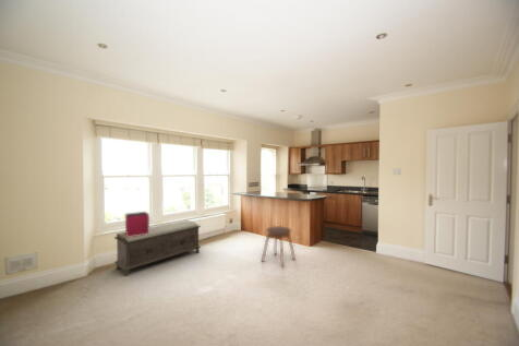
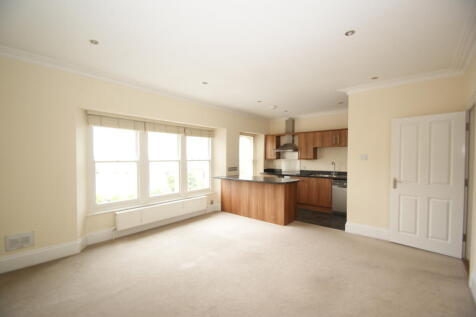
- bench (161, 243)
- storage bin (136, 223)
- stool (280, 243)
